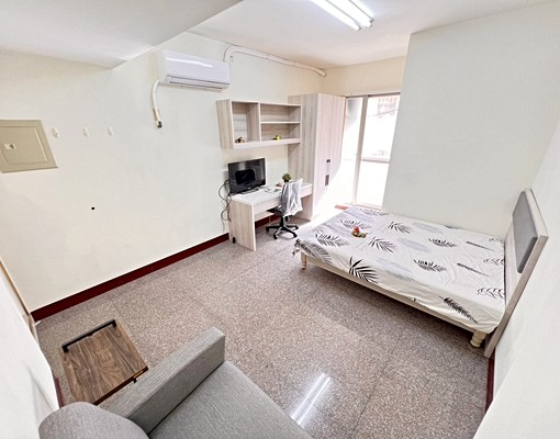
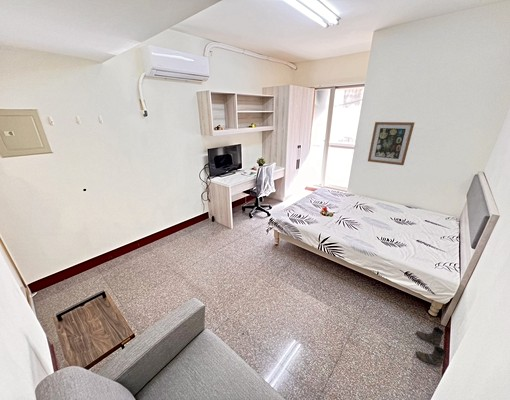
+ wall art (389, 143)
+ boots (430, 341)
